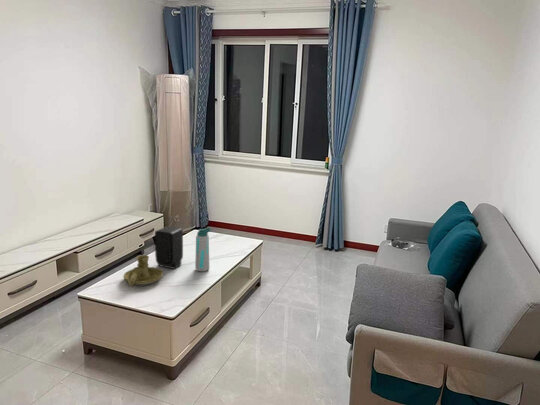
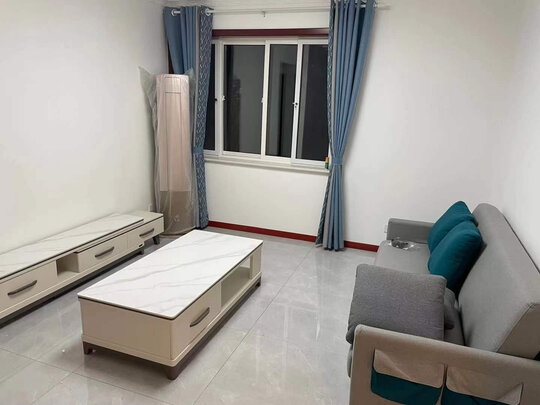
- water bottle (203, 249)
- candle holder (141, 270)
- speaker (169, 247)
